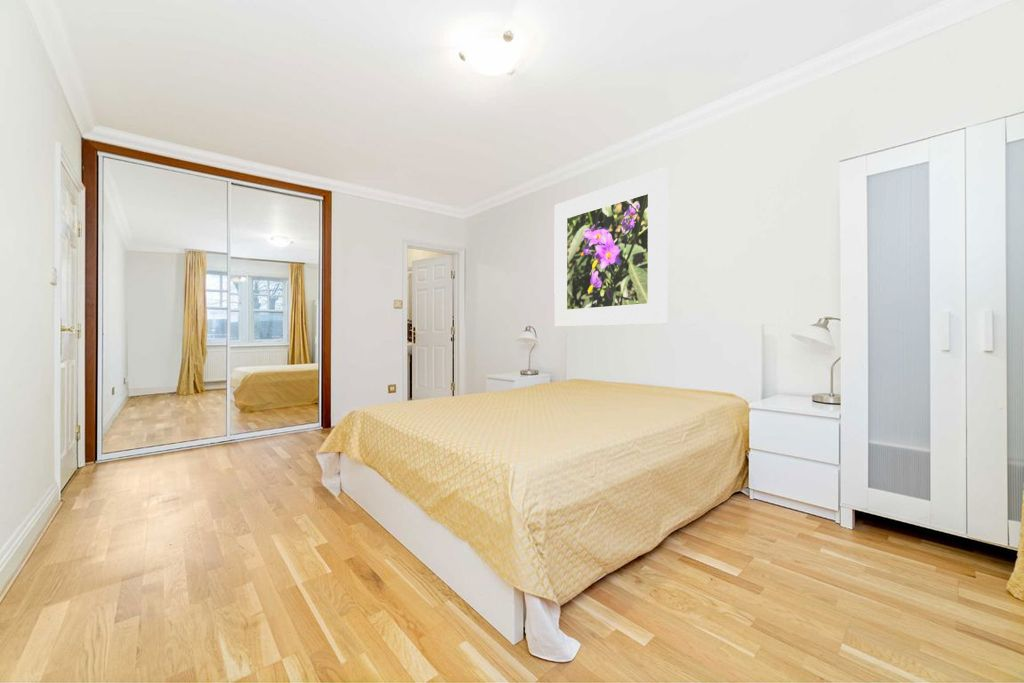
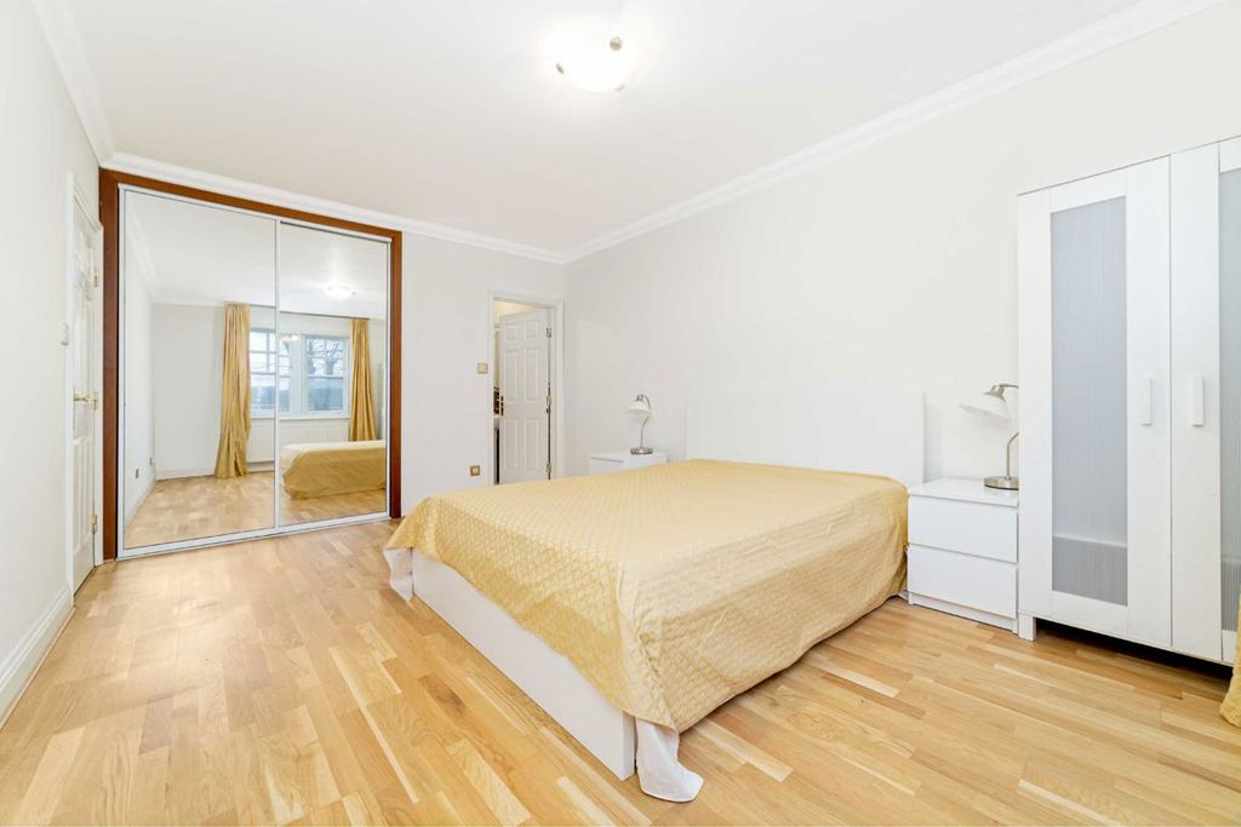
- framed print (604, 257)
